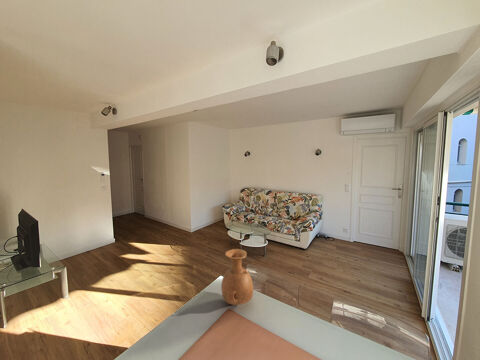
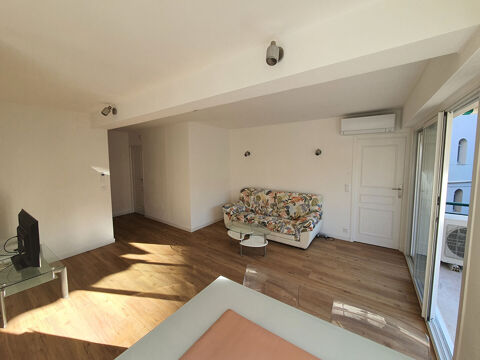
- vase (237, 278)
